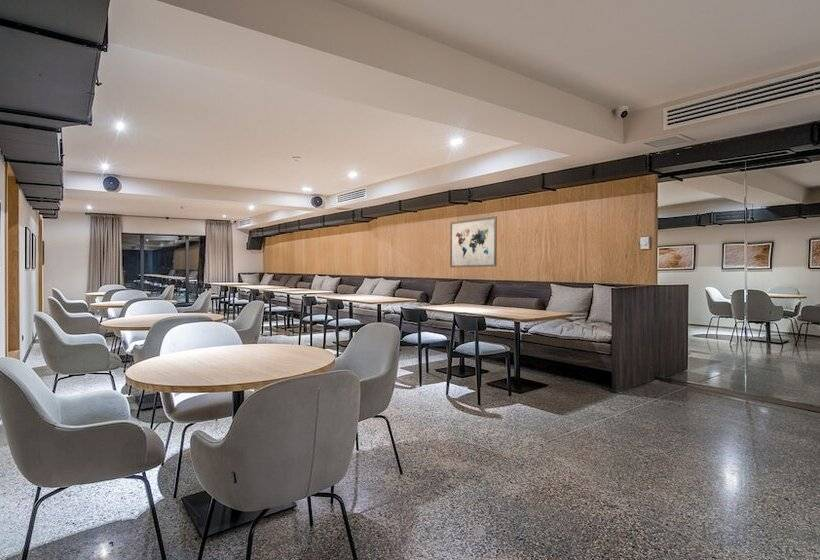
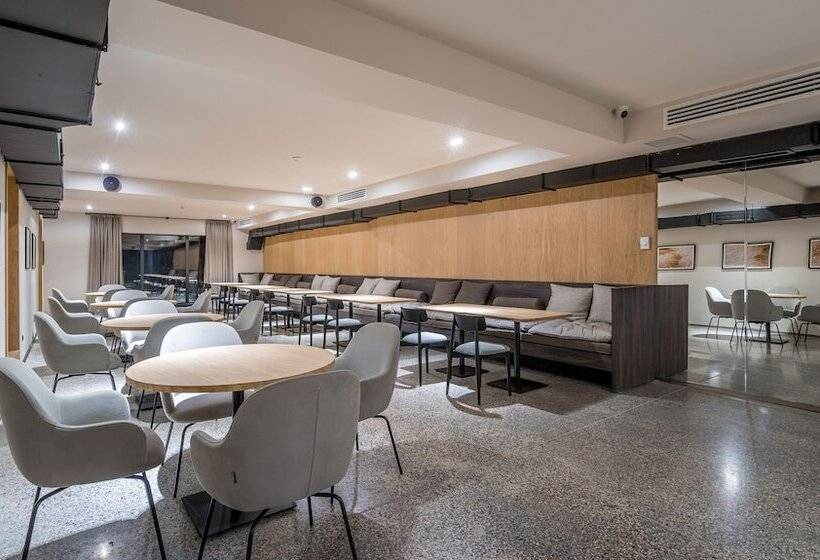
- wall art (472, 243)
